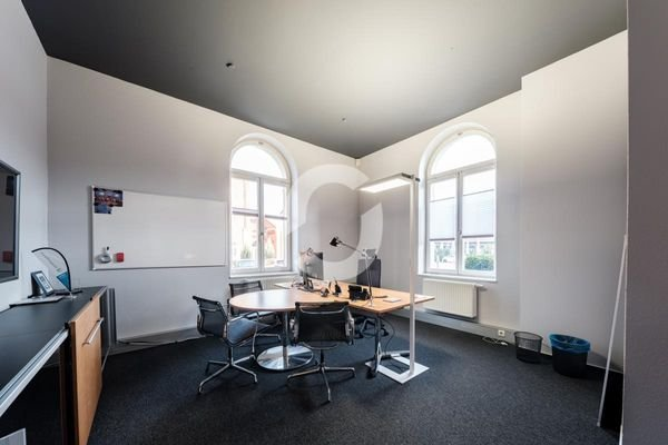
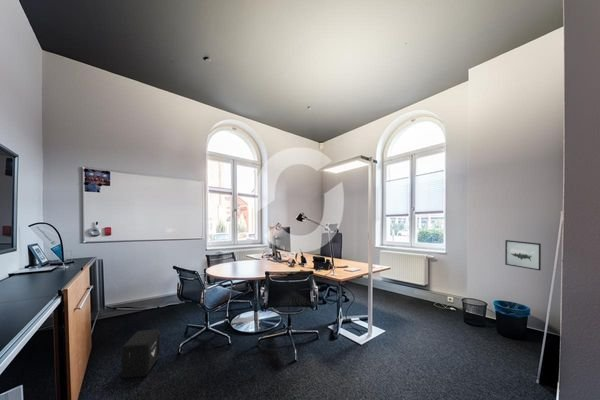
+ wall art (522, 254)
+ air purifier (142, 352)
